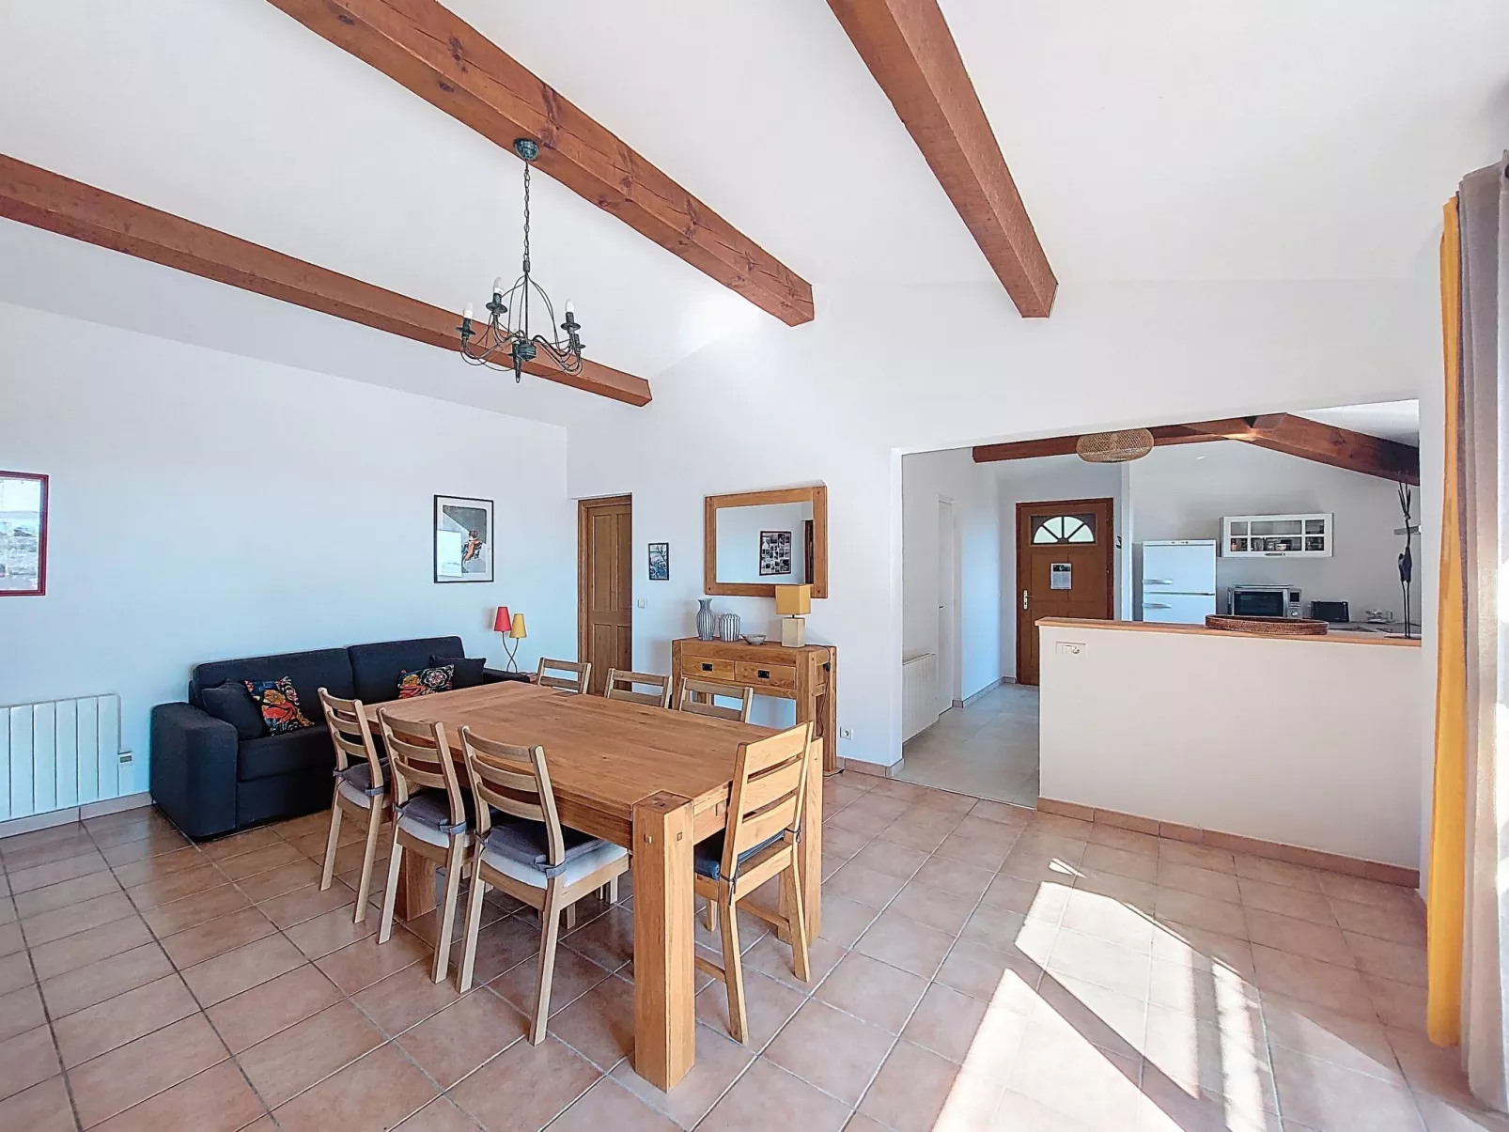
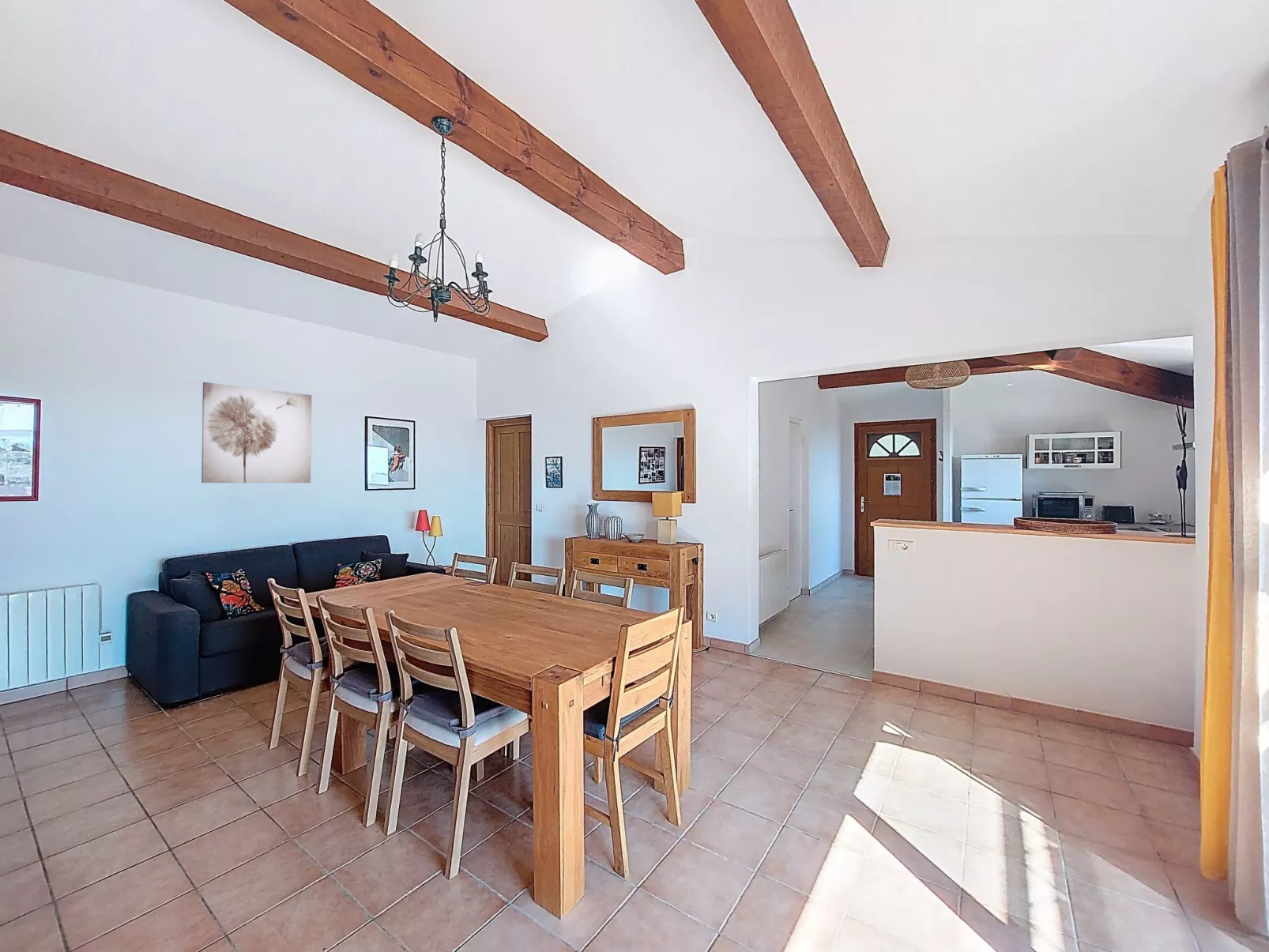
+ wall art (260, 435)
